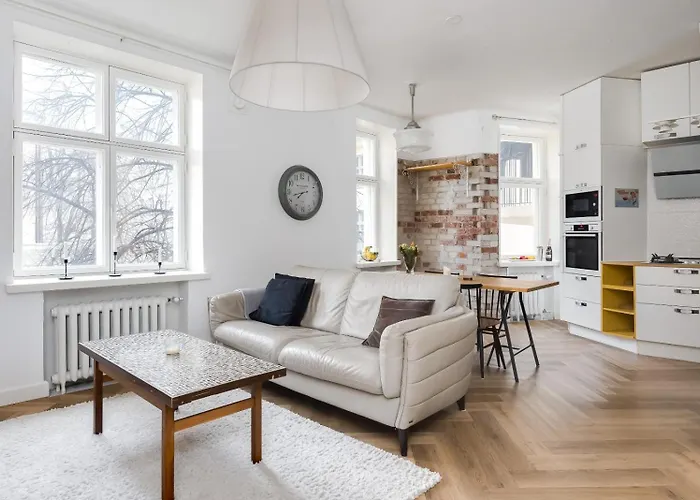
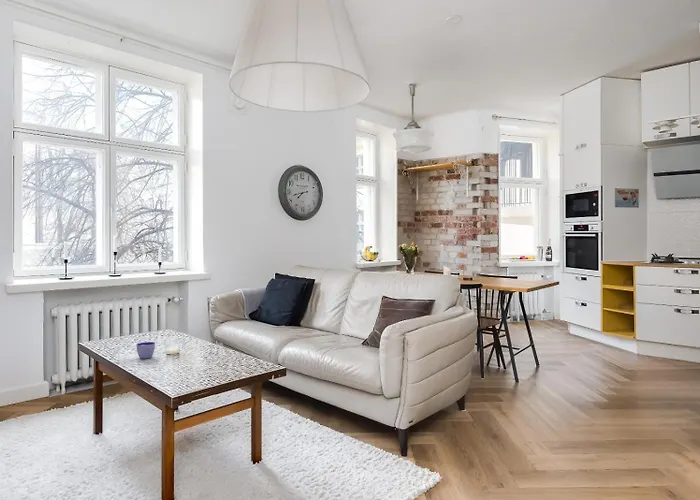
+ cup (144, 350)
